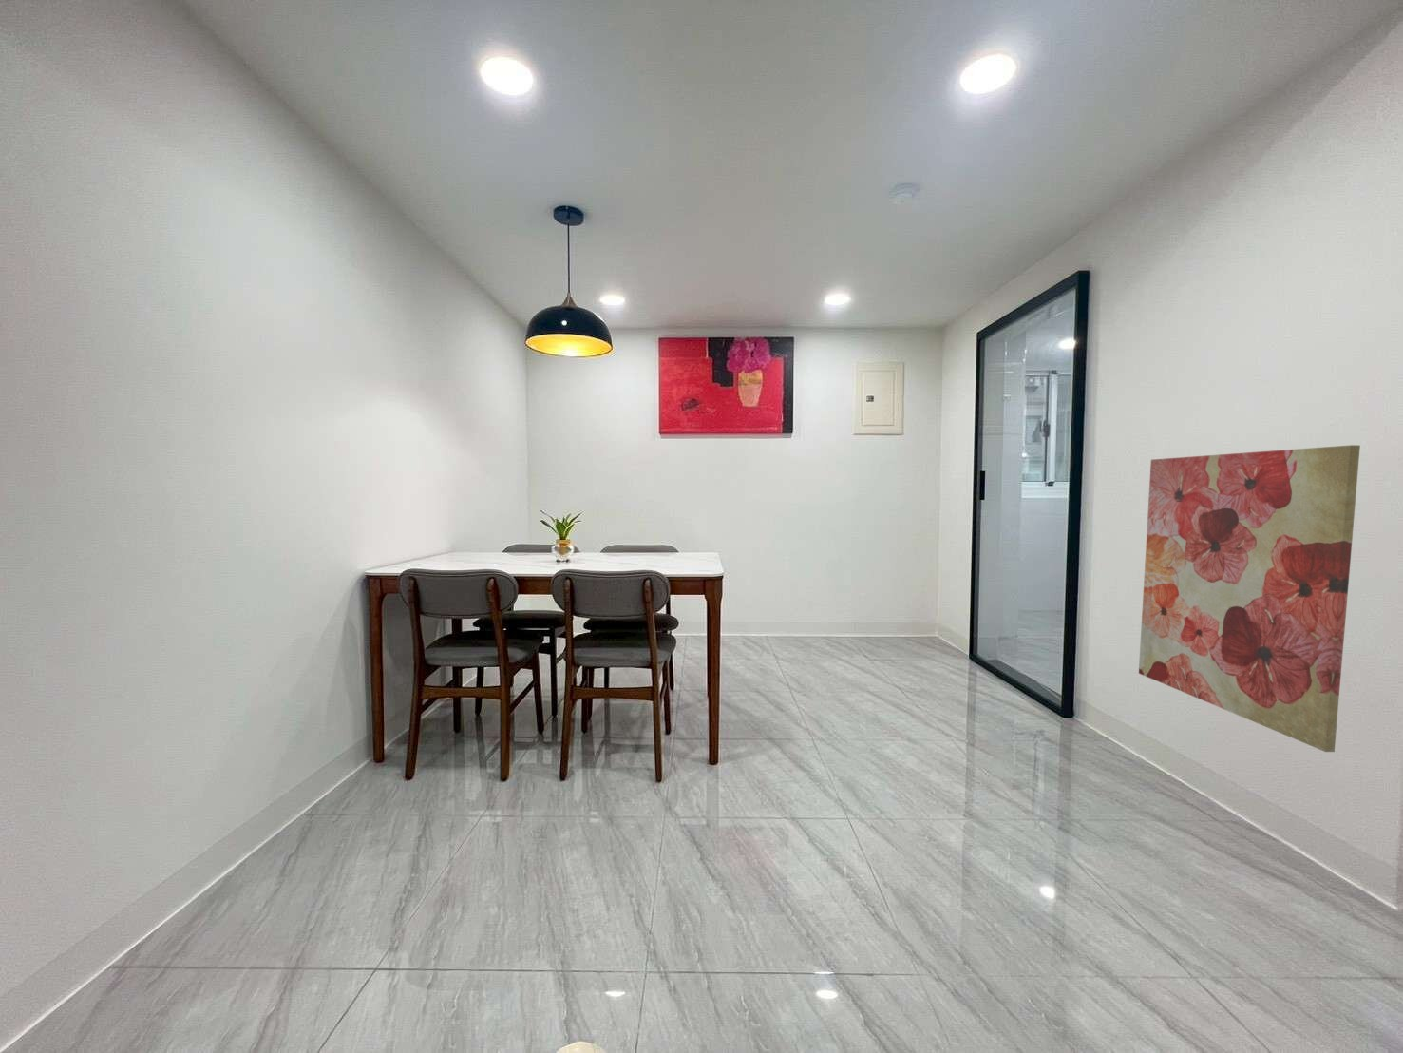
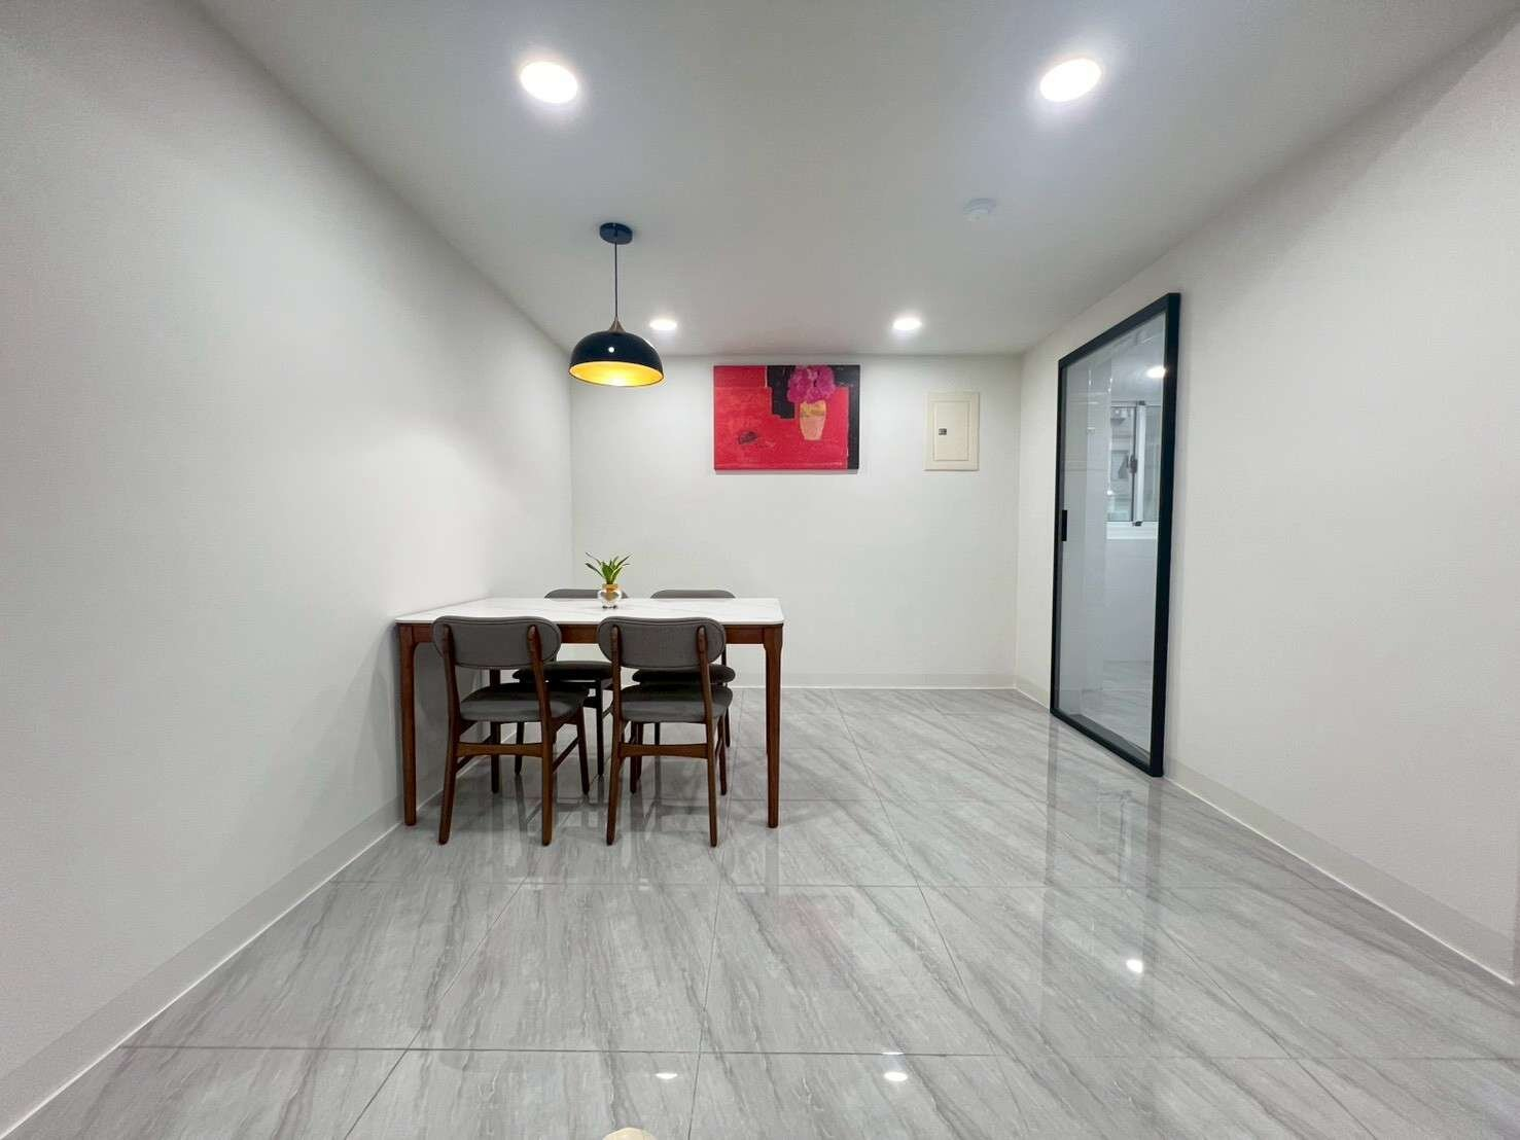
- wall art (1227, 582)
